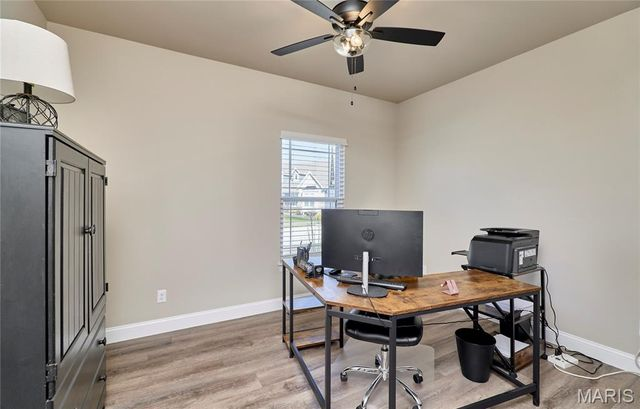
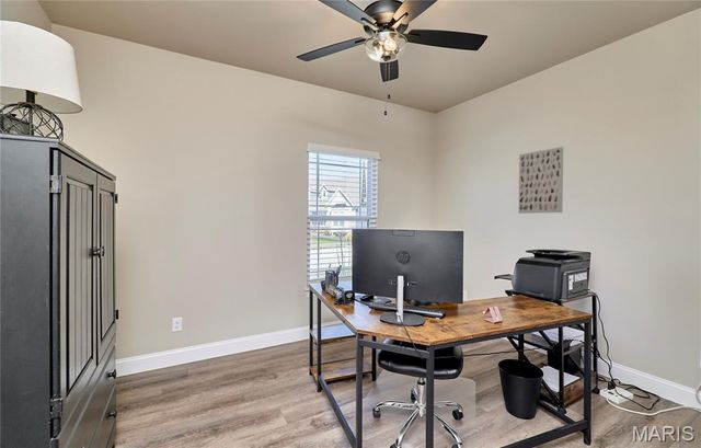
+ wall art (539, 182)
